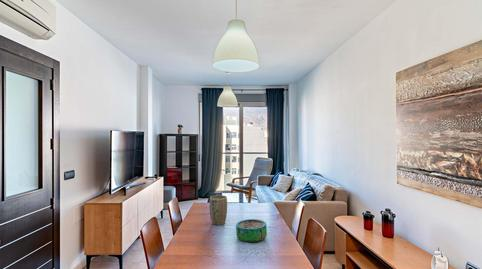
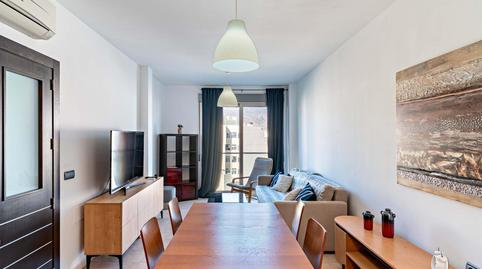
- decorative bowl (251, 230)
- plant pot (218, 210)
